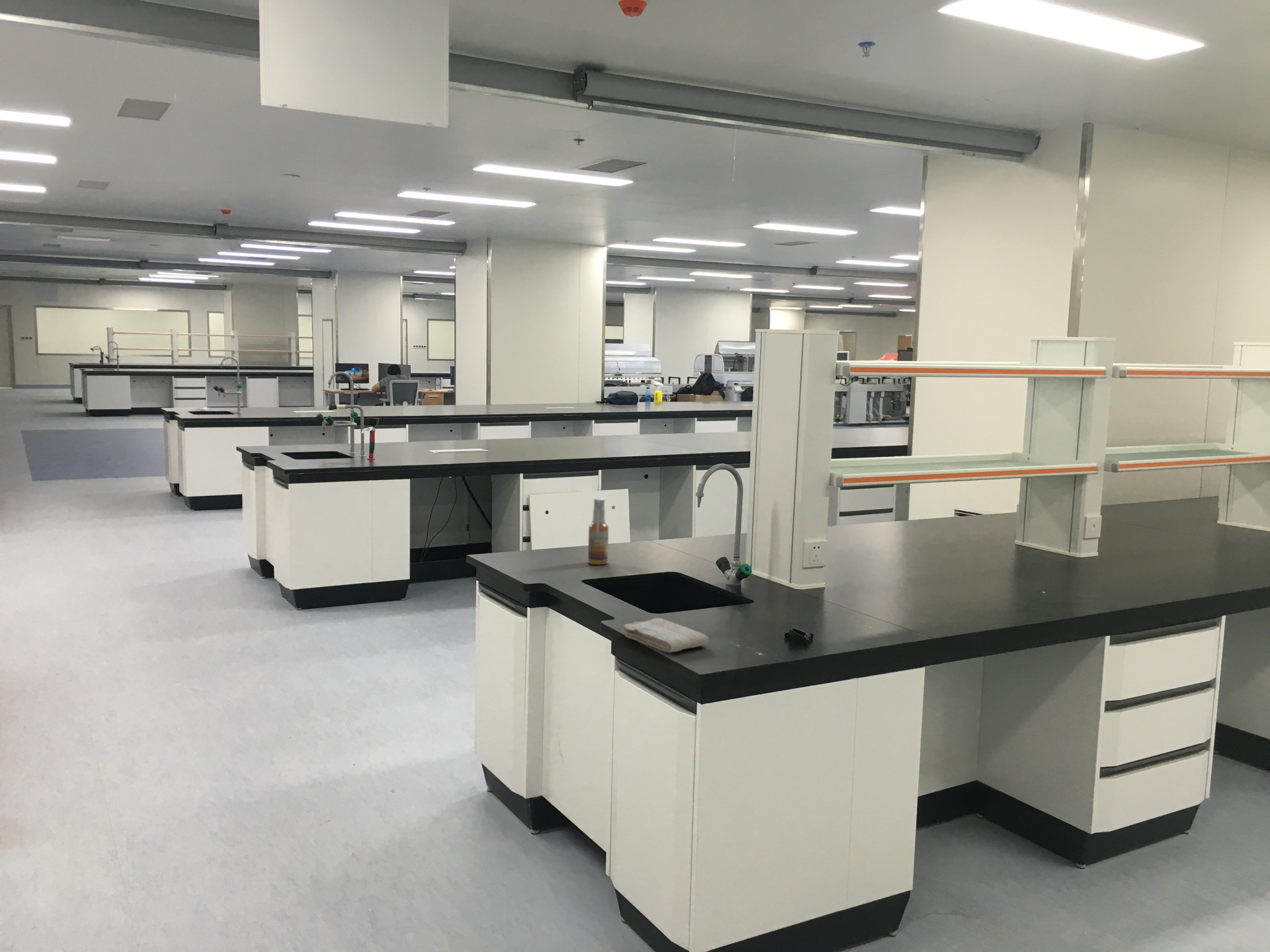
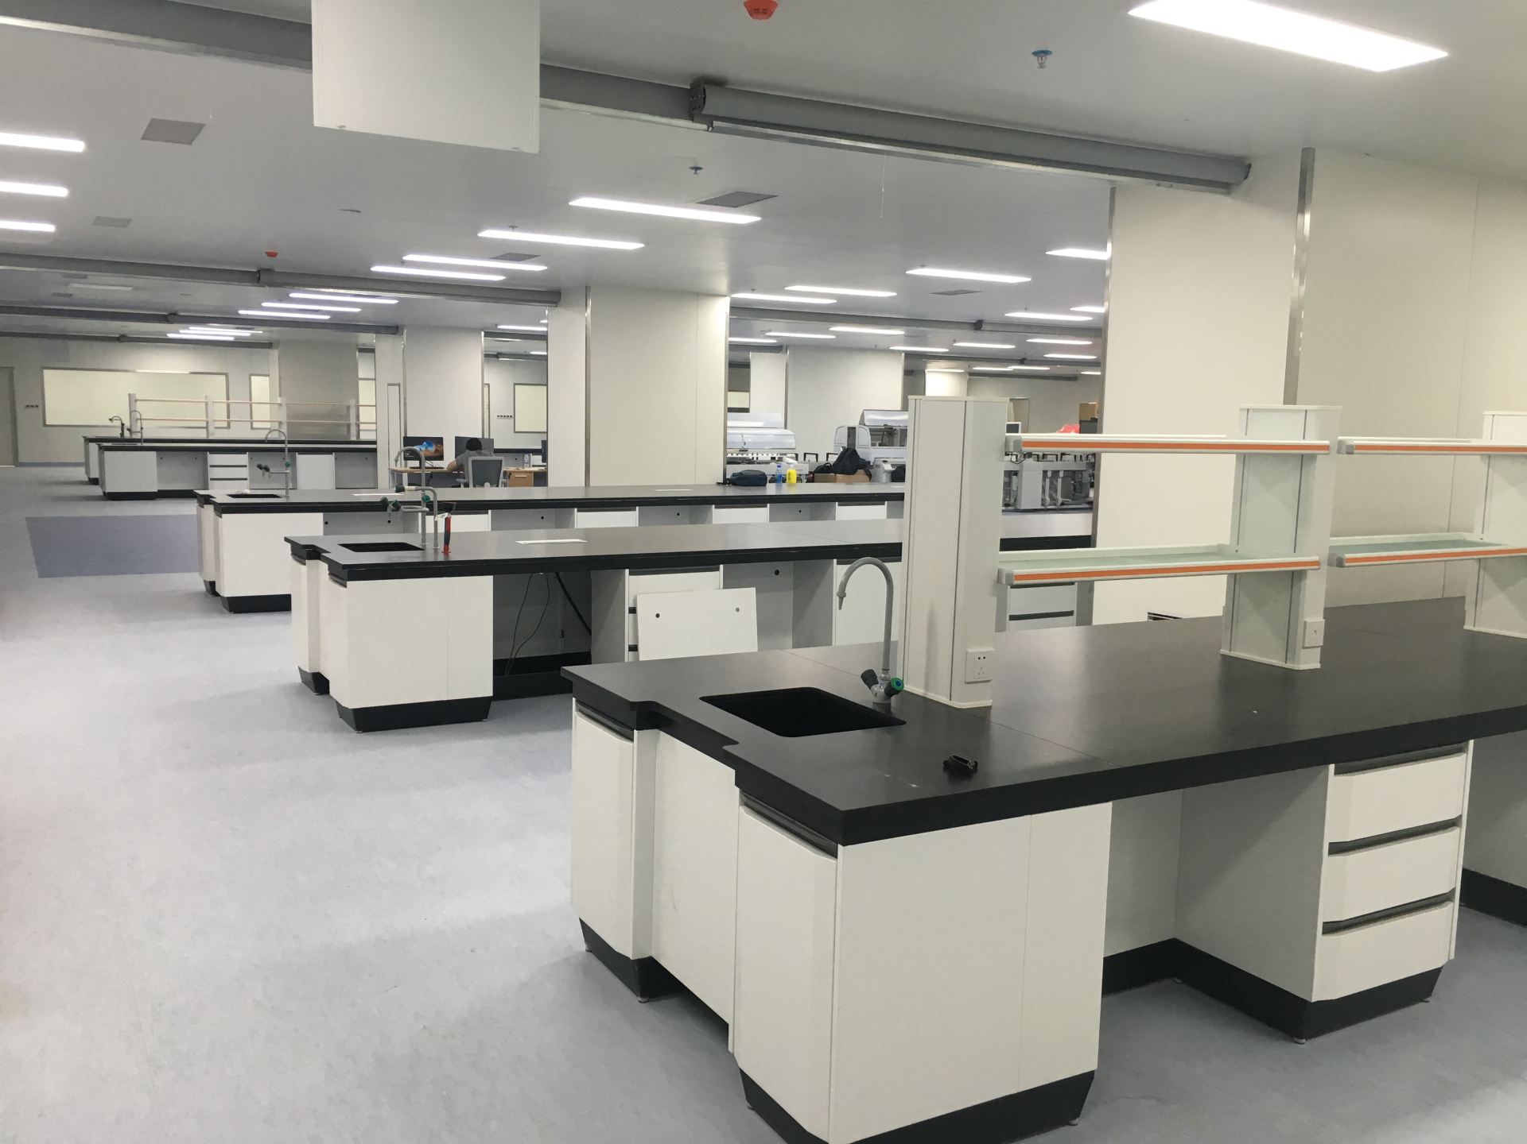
- washcloth (663, 633)
- spray bottle (598, 531)
